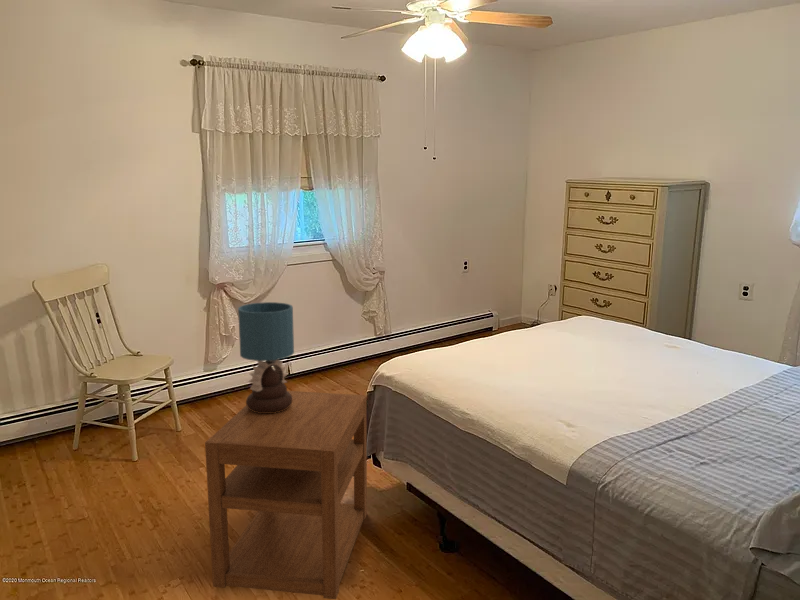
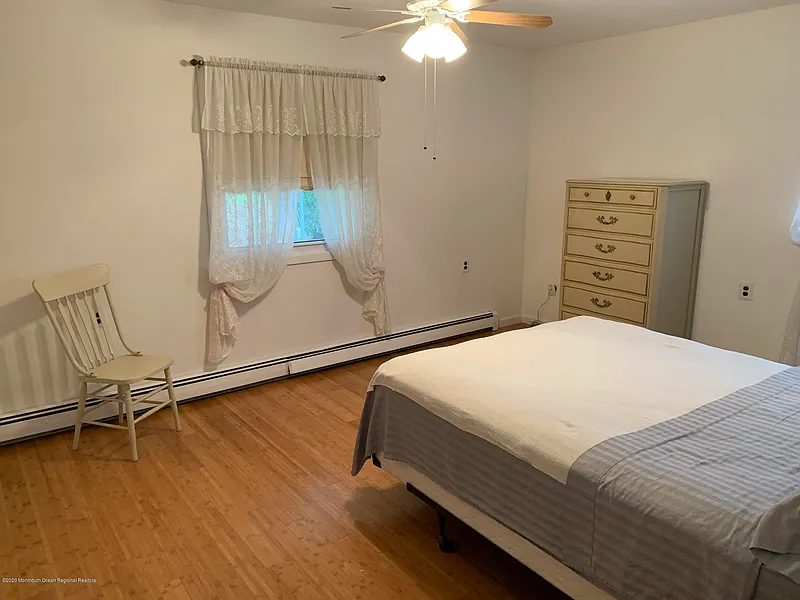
- table lamp (267, 357)
- nightstand (295, 483)
